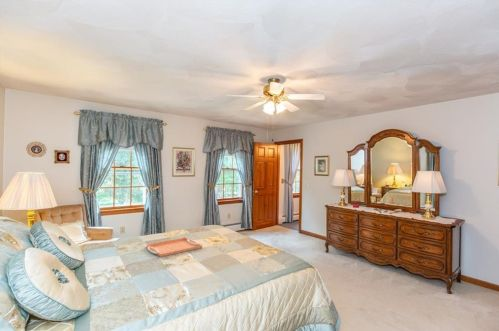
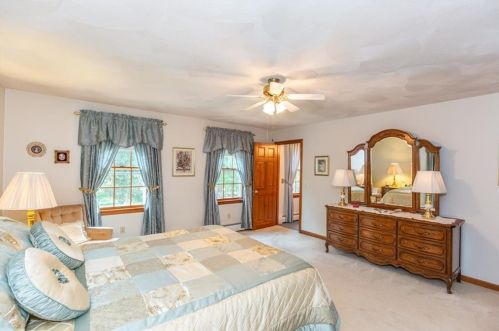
- serving tray (174, 246)
